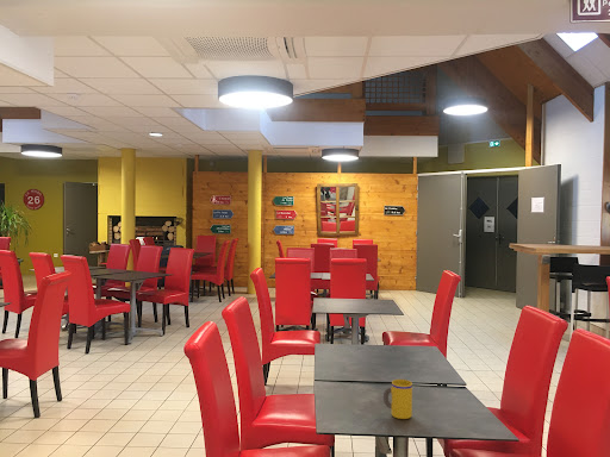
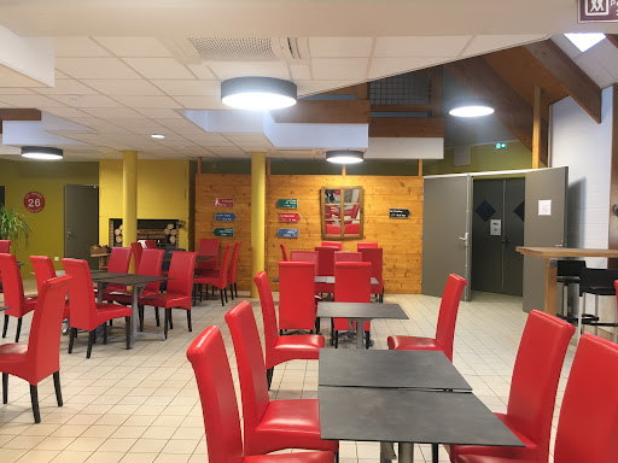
- mug (397, 397)
